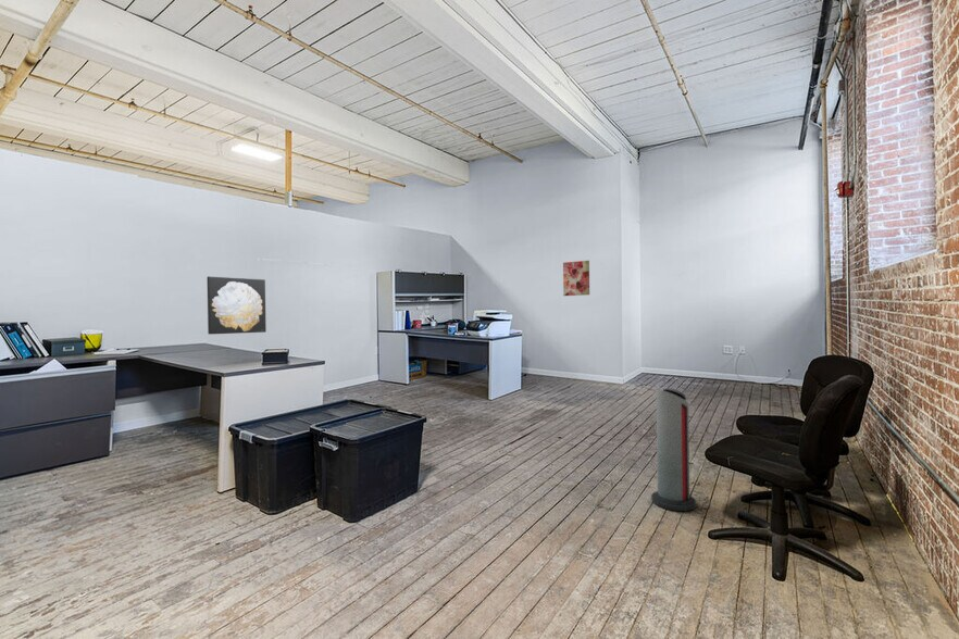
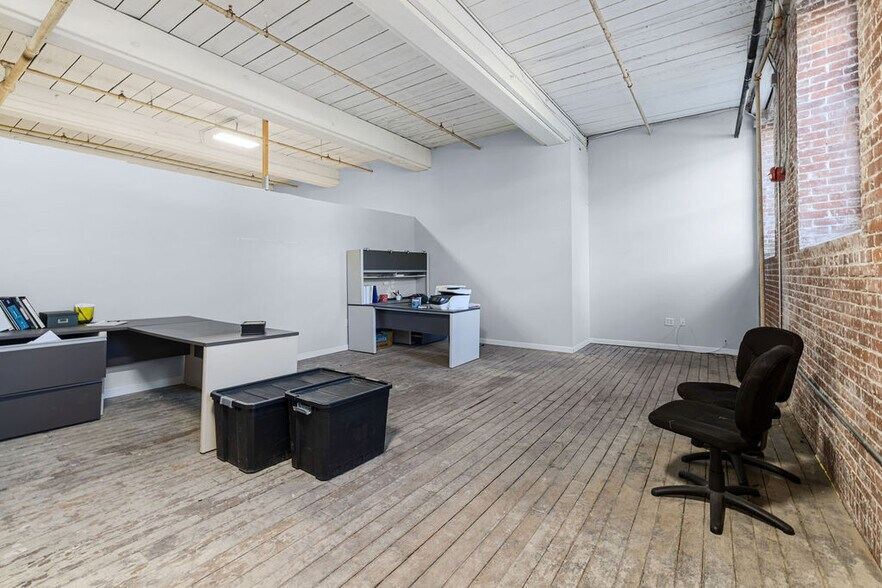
- wall art (575, 278)
- air purifier (672, 444)
- wall art (237, 305)
